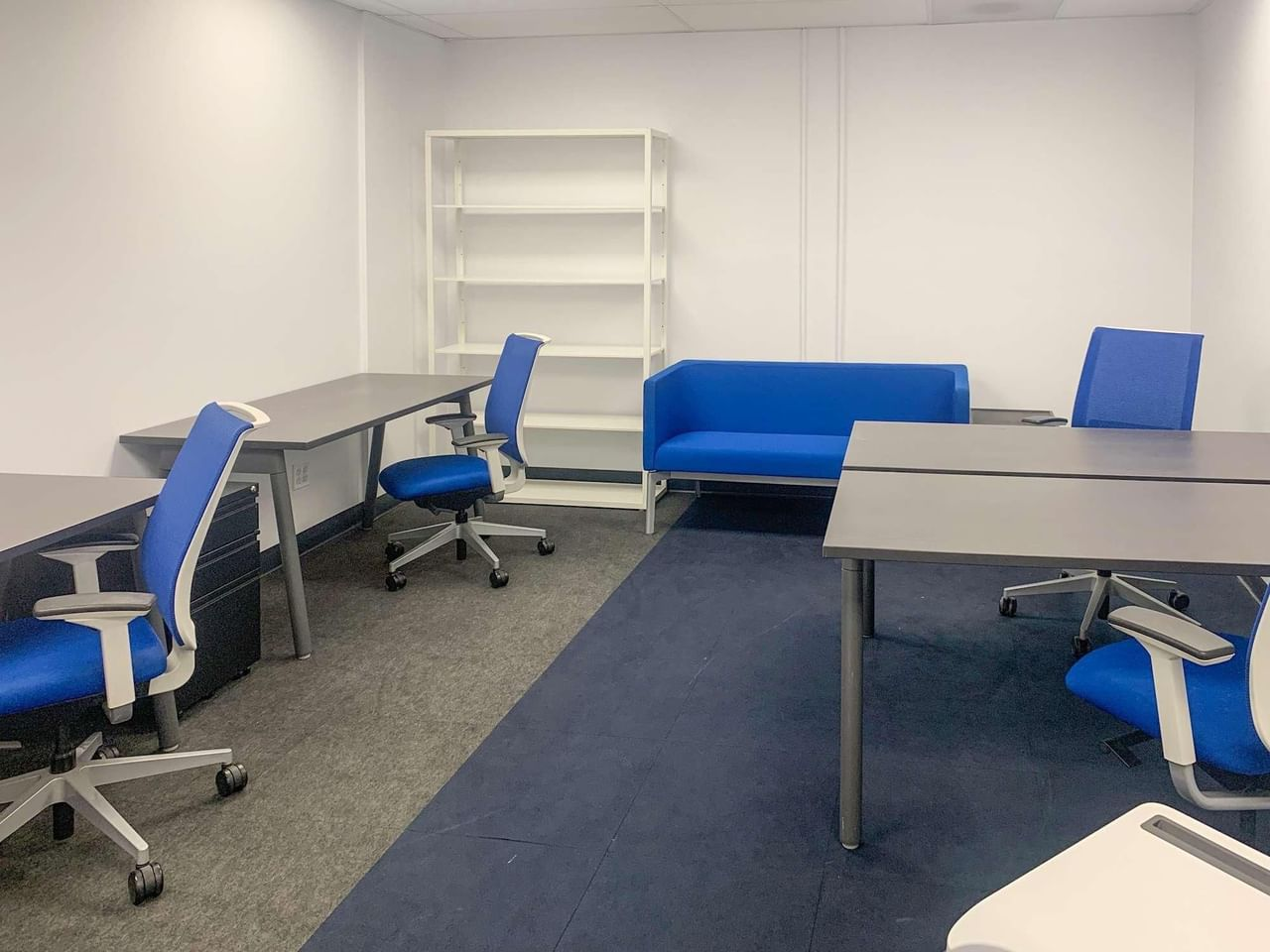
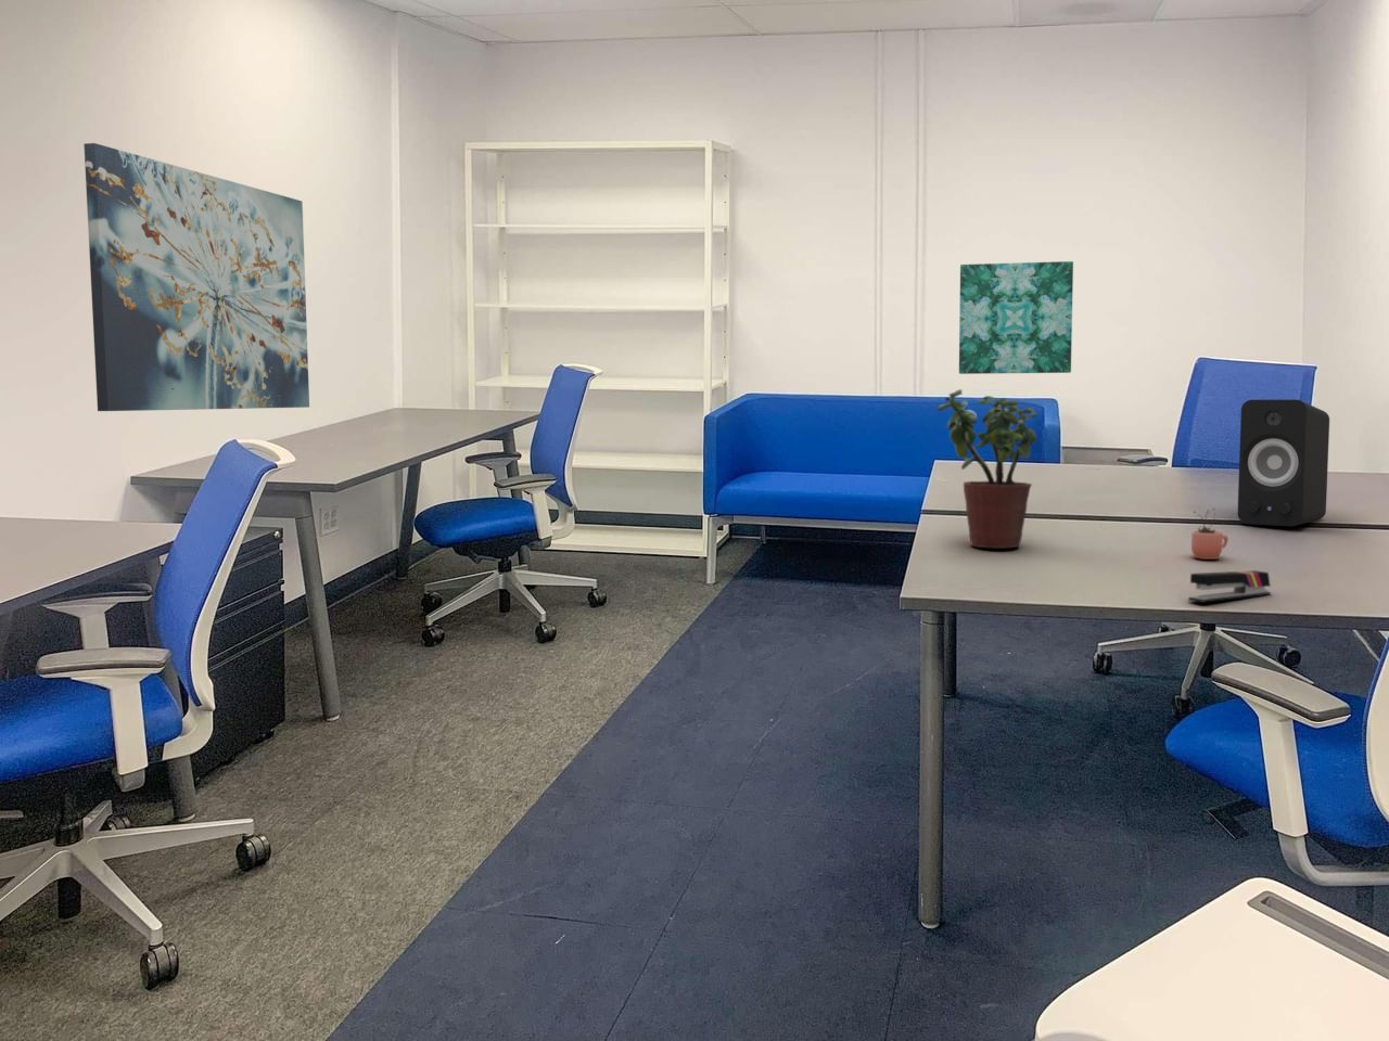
+ speaker (1283, 460)
+ wall art (211, 293)
+ cocoa (1211, 531)
+ stapler (1229, 584)
+ potted plant (996, 467)
+ wall art (1015, 318)
